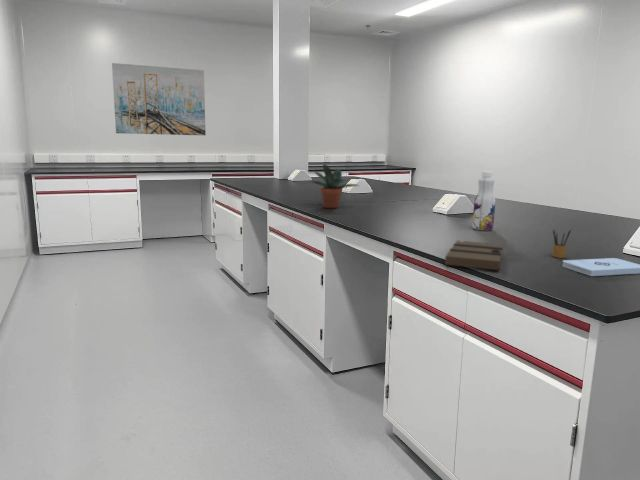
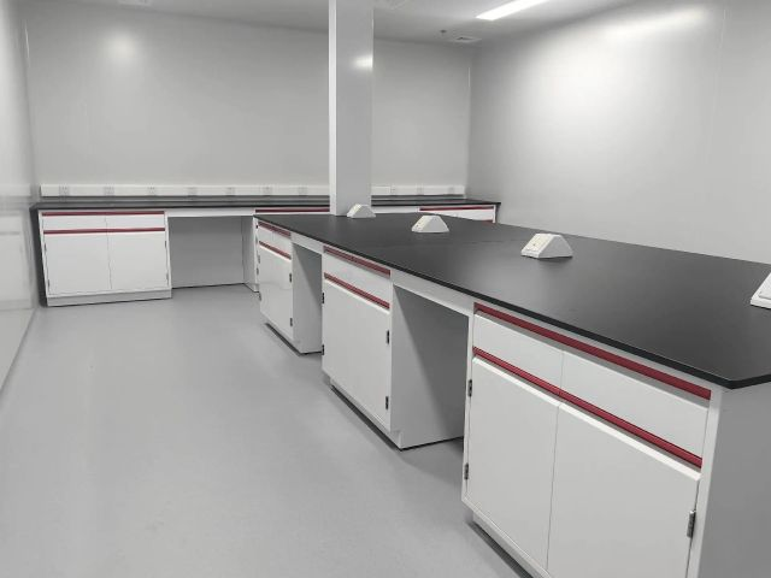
- pencil box (561, 242)
- potted plant (331, 185)
- beverage bottle (484, 200)
- wall art (160, 101)
- notepad (604, 266)
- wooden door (475, 253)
